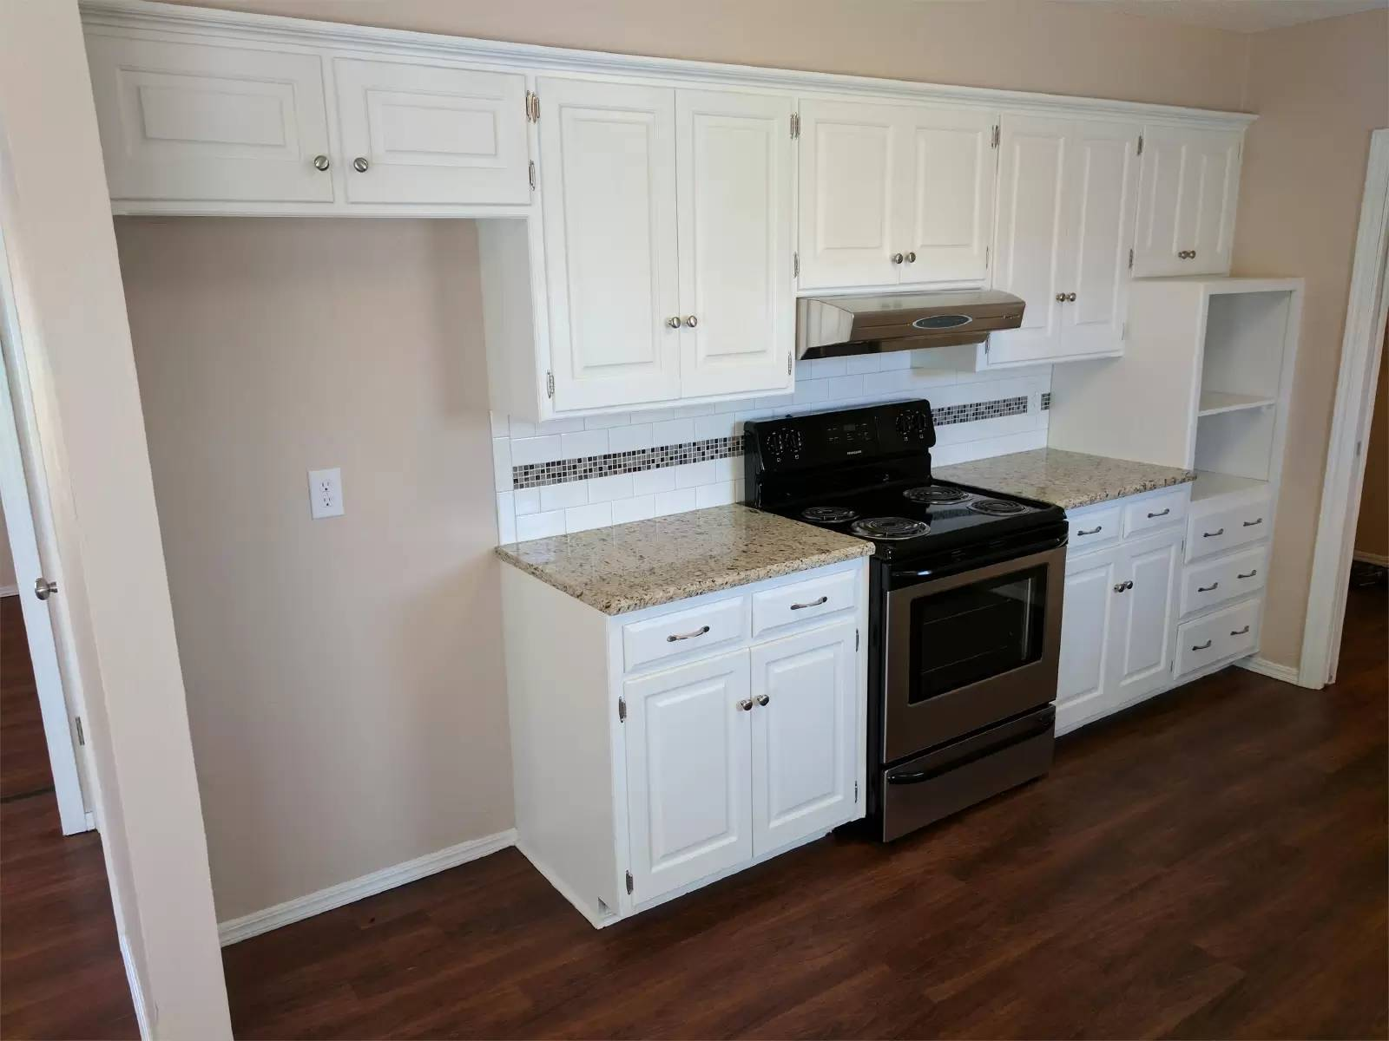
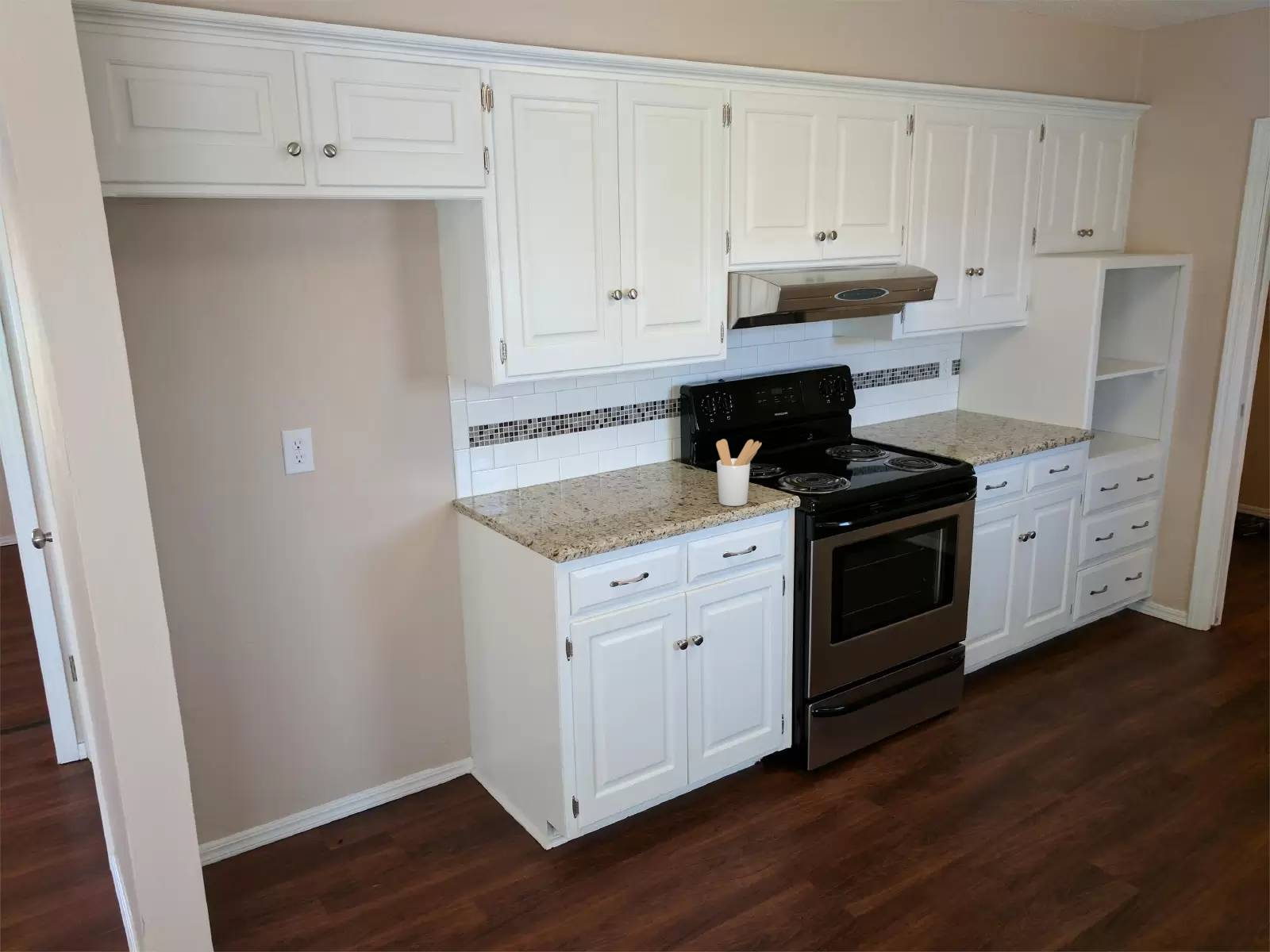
+ utensil holder (739, 470)
